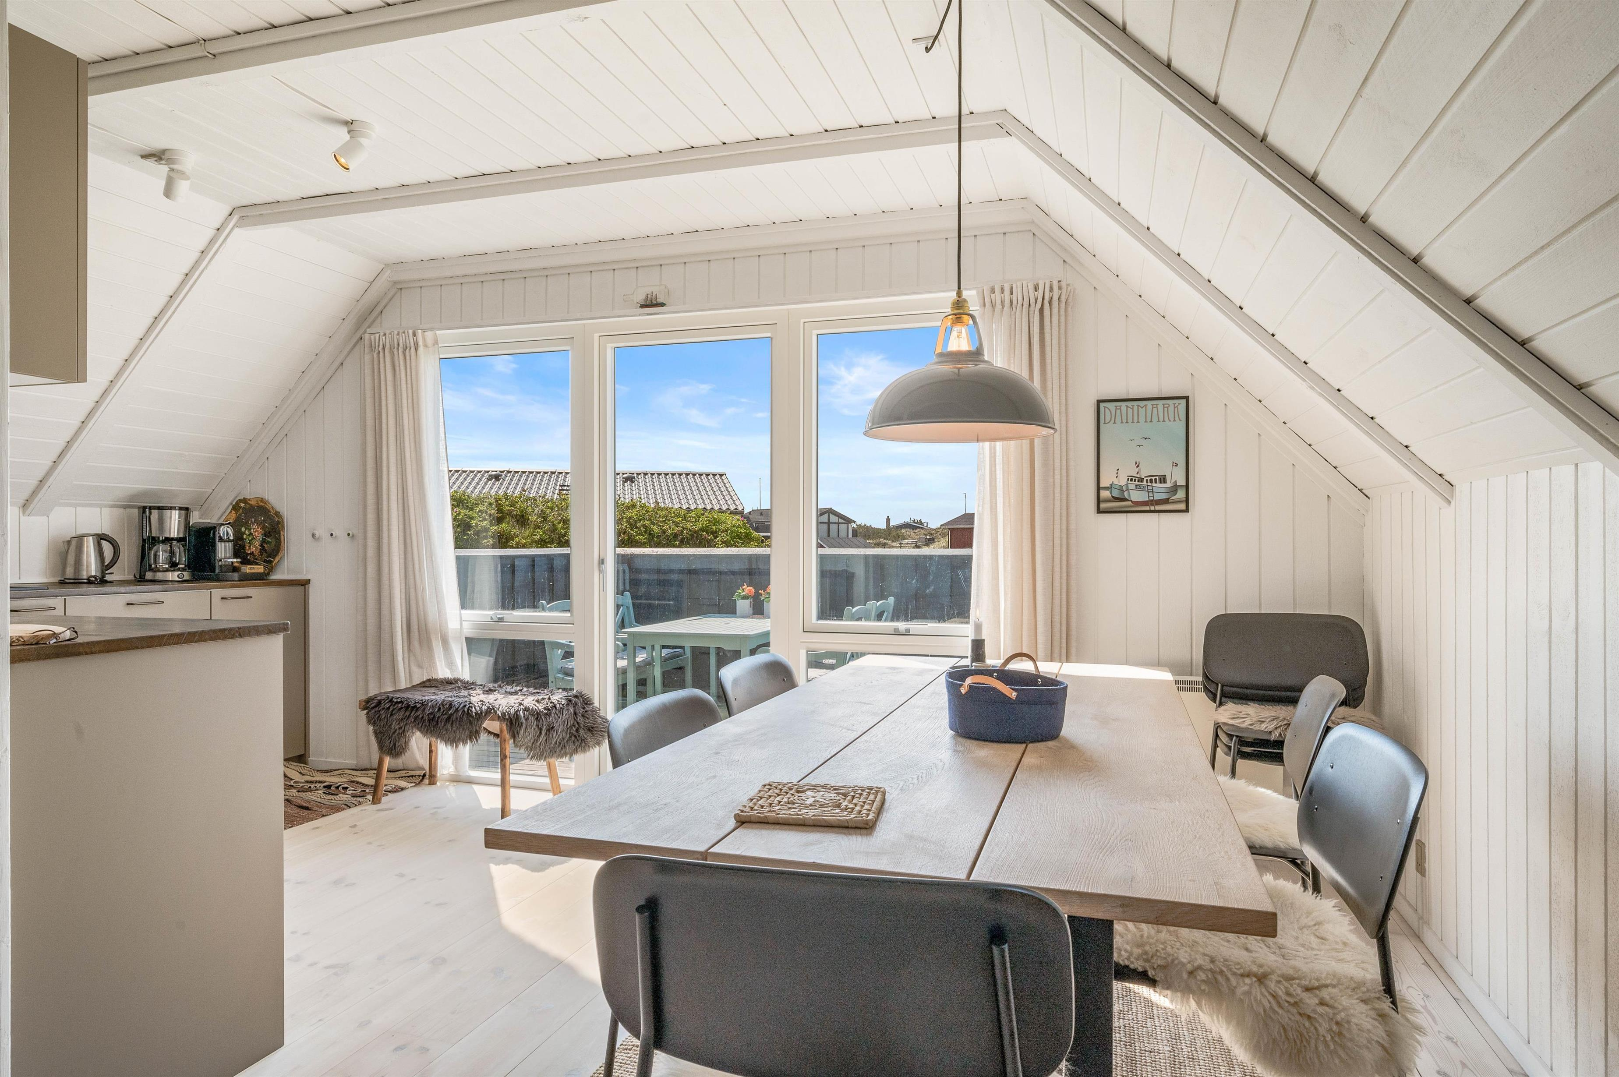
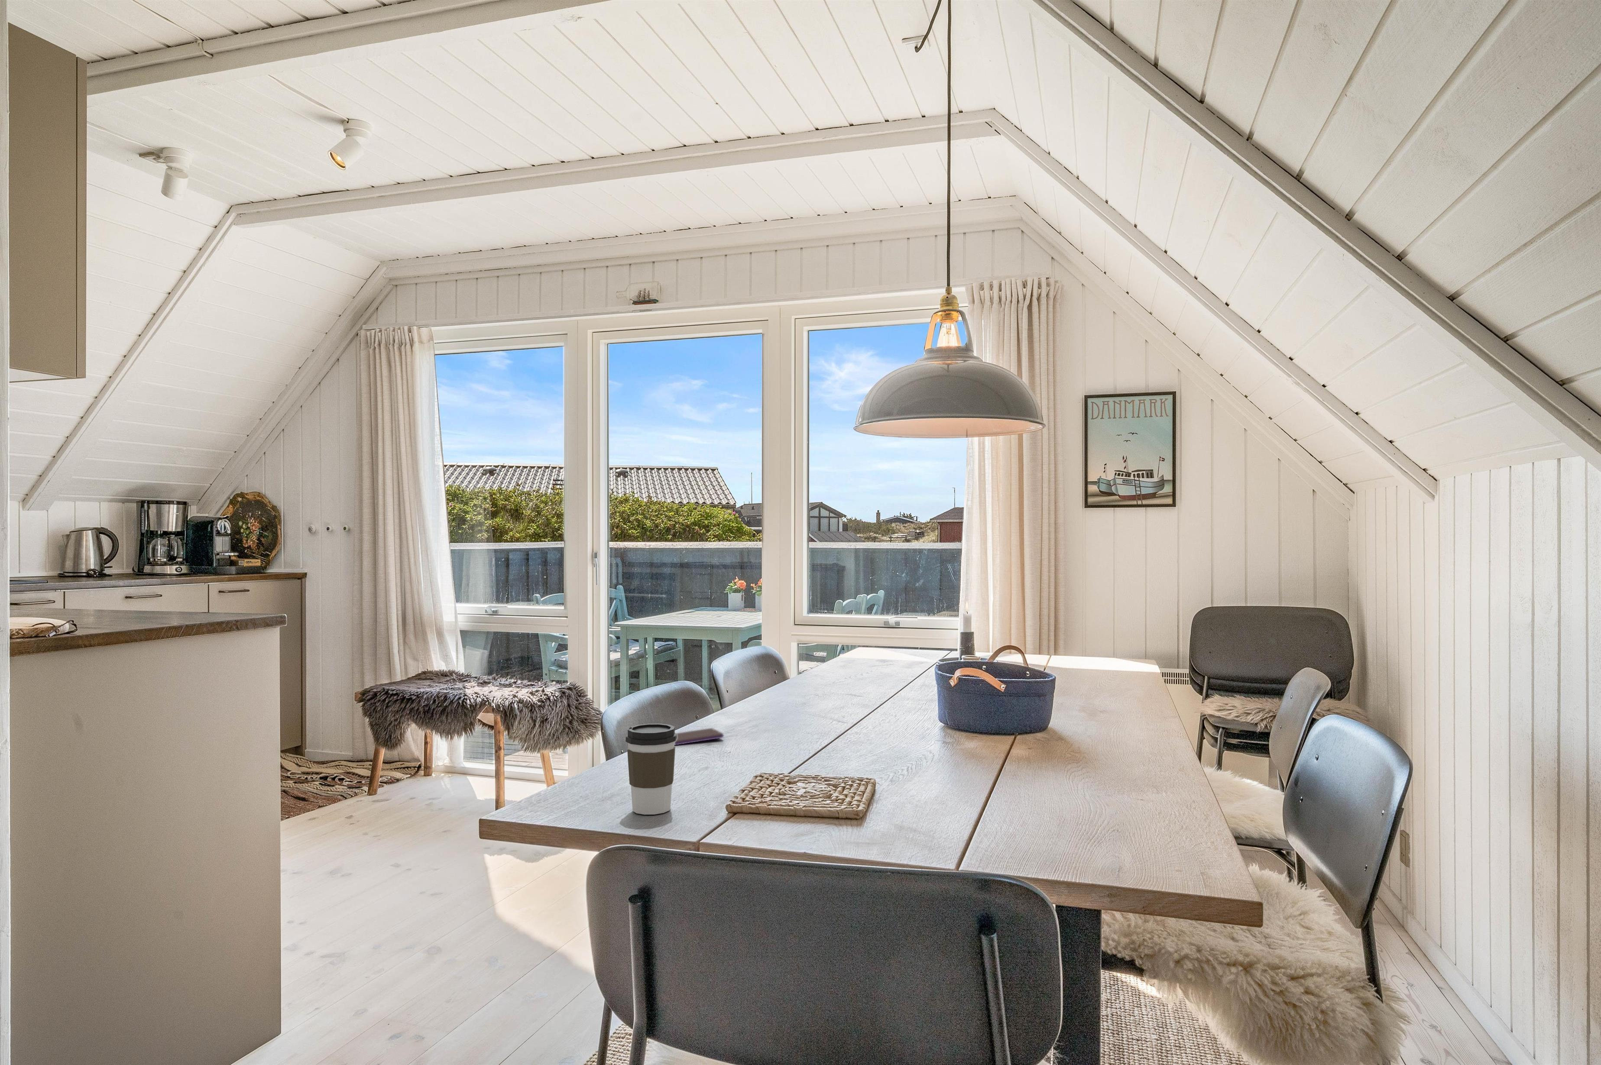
+ coffee cup (651, 768)
+ smartphone (682, 738)
